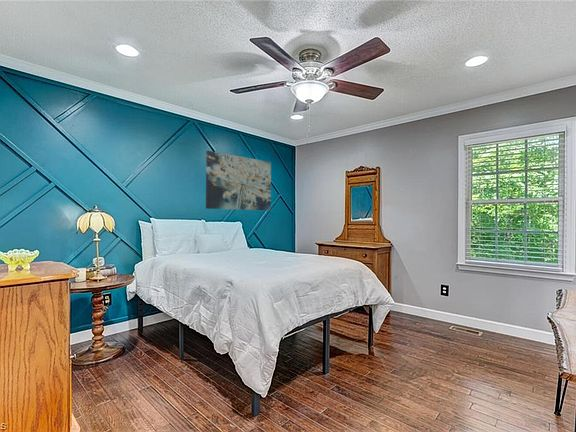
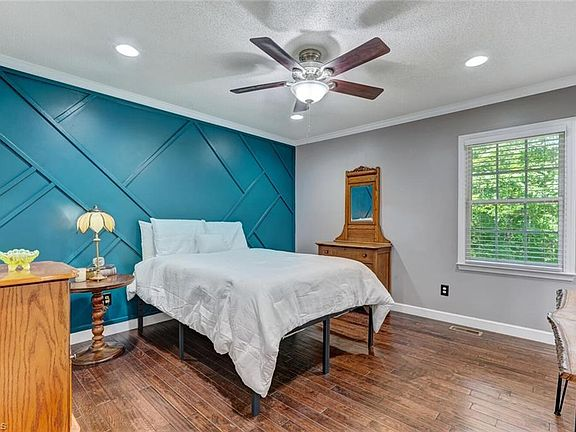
- wall art (241, 183)
